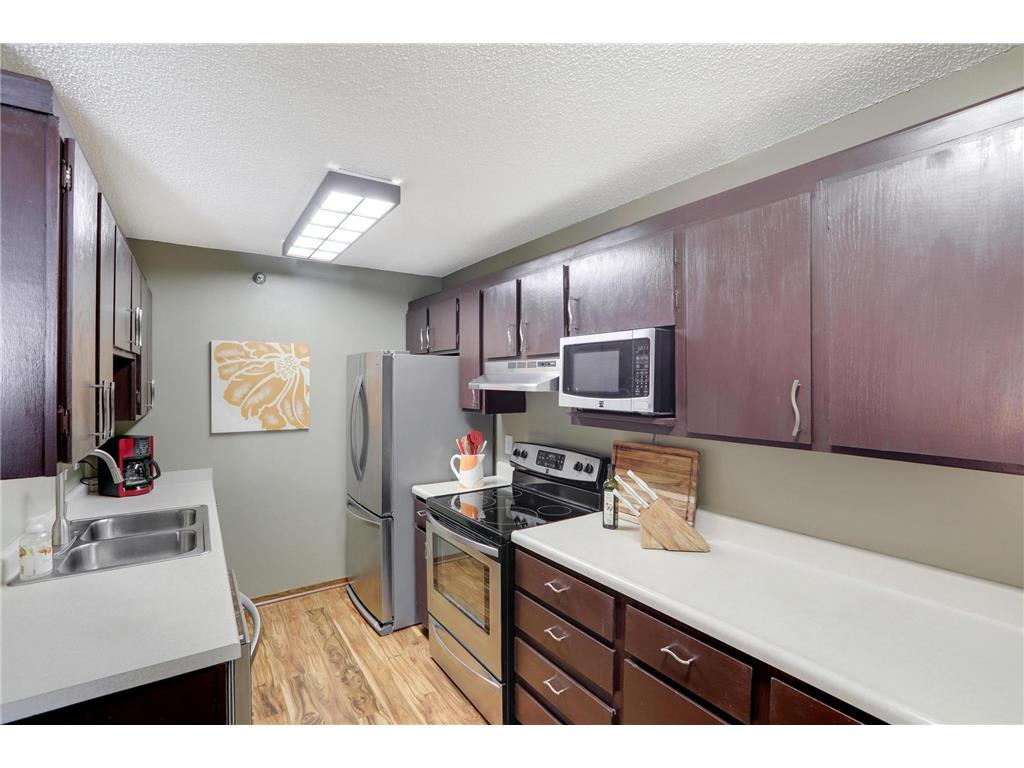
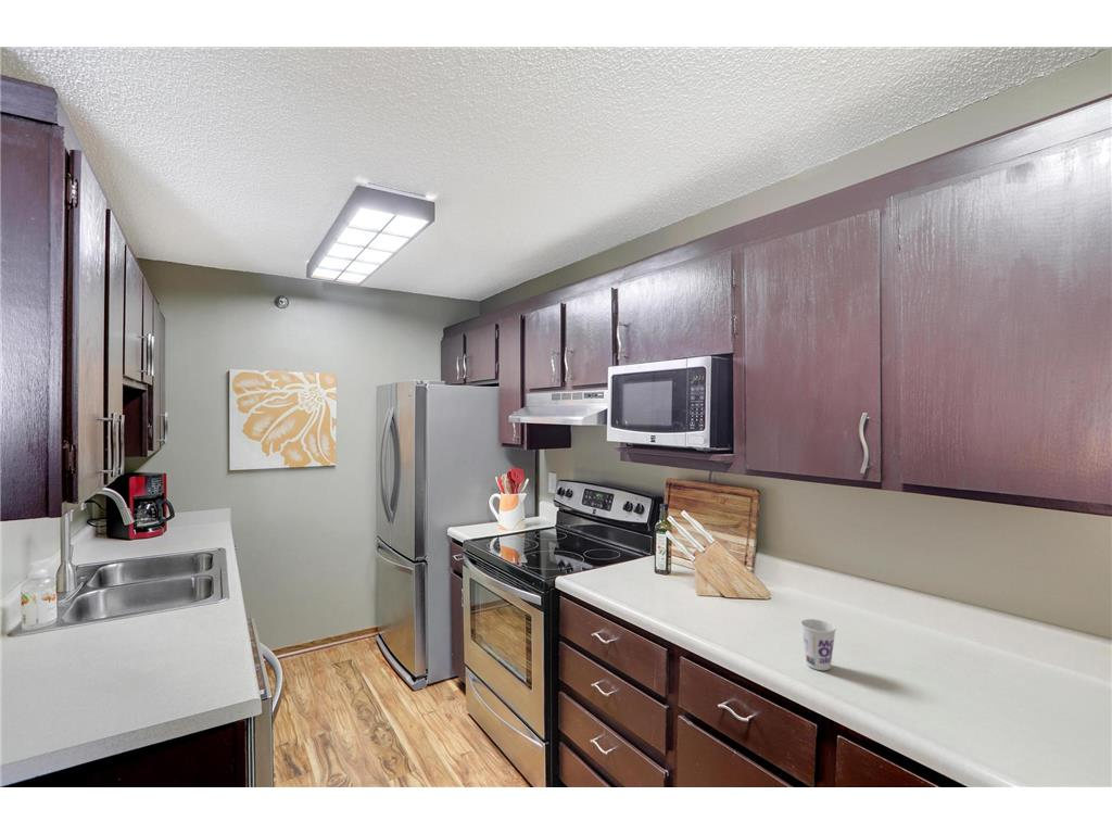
+ cup (818, 645)
